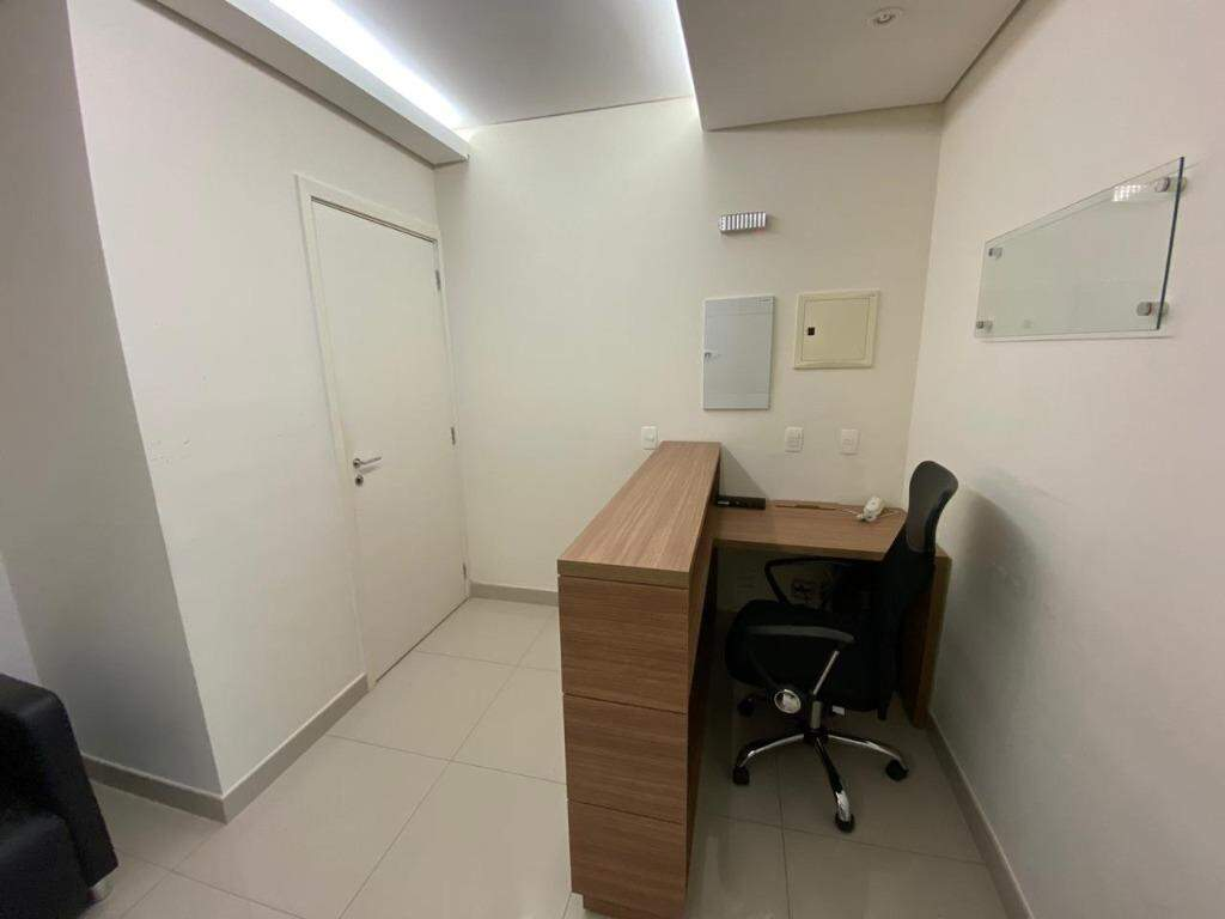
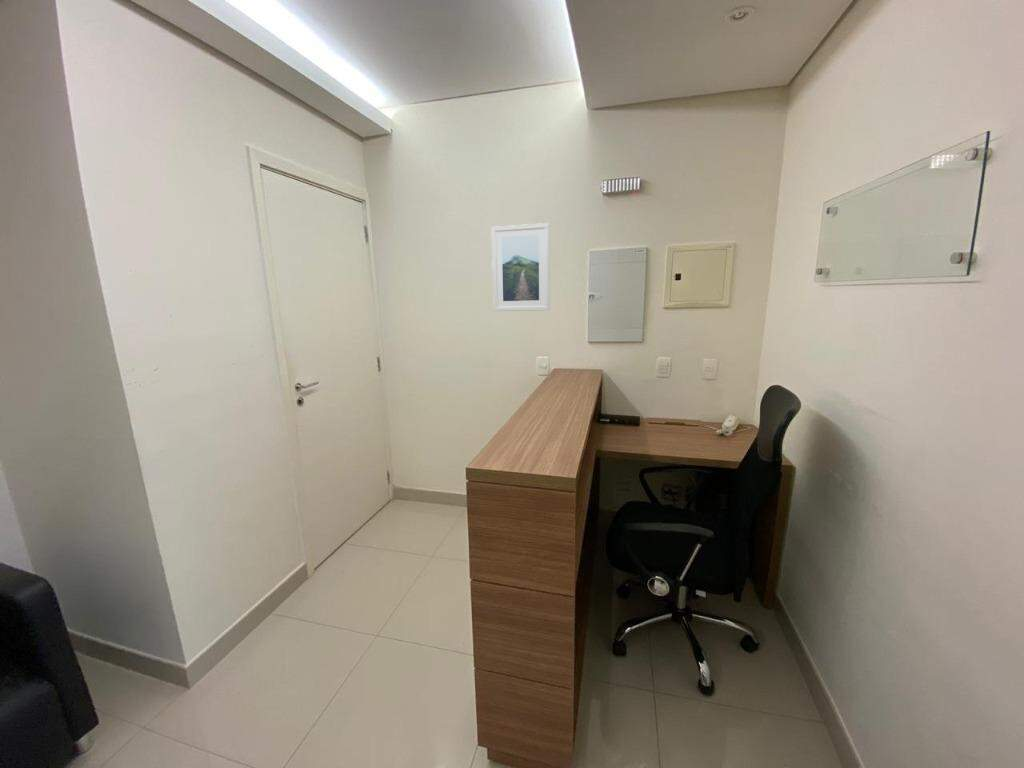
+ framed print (520, 268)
